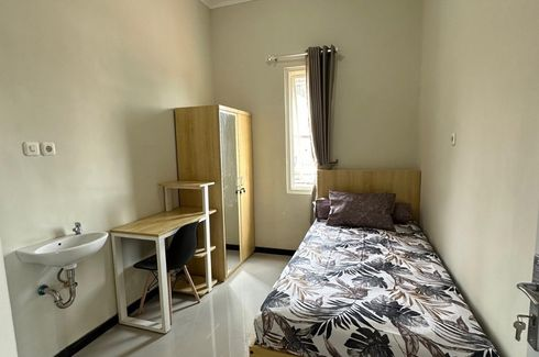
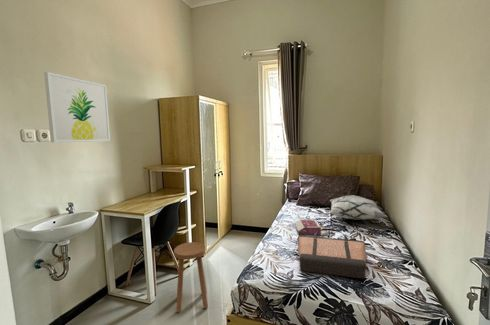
+ decorative pillow (354, 207)
+ stool (199, 275)
+ shopping bag (330, 249)
+ wall art (81, 110)
+ book (310, 226)
